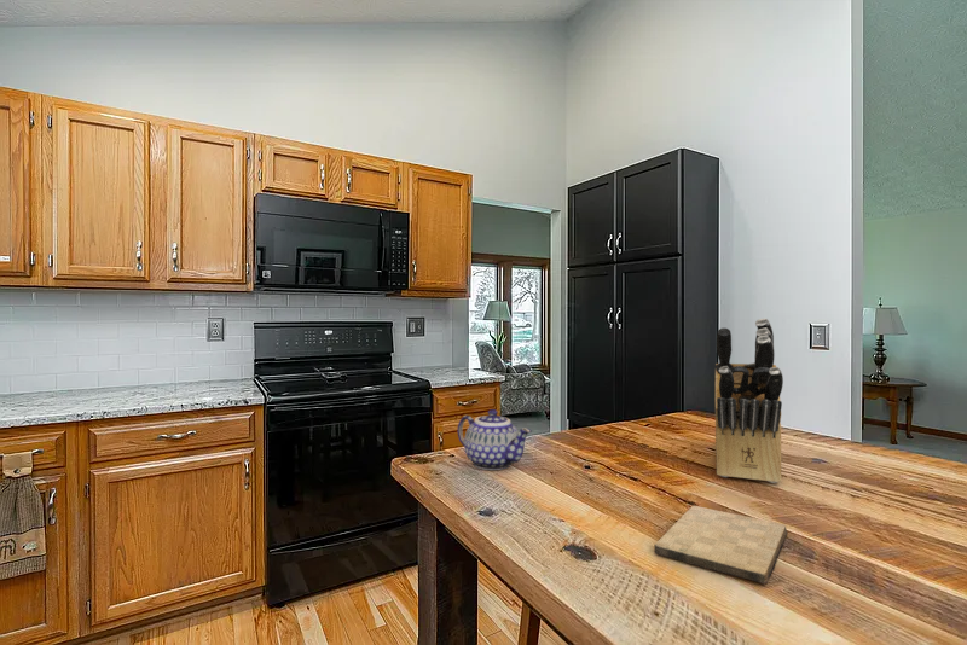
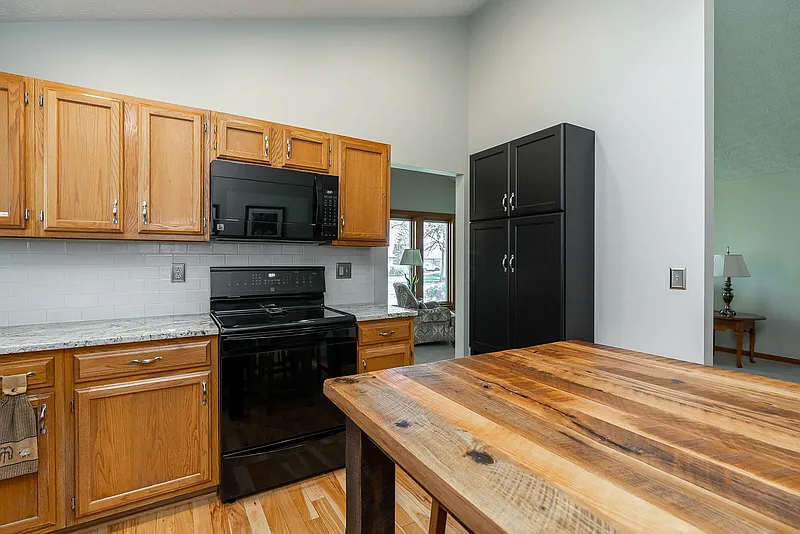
- cutting board (723, 538)
- knife block (745, 394)
- teapot (492, 436)
